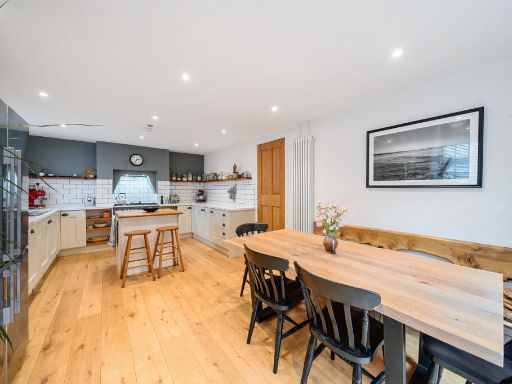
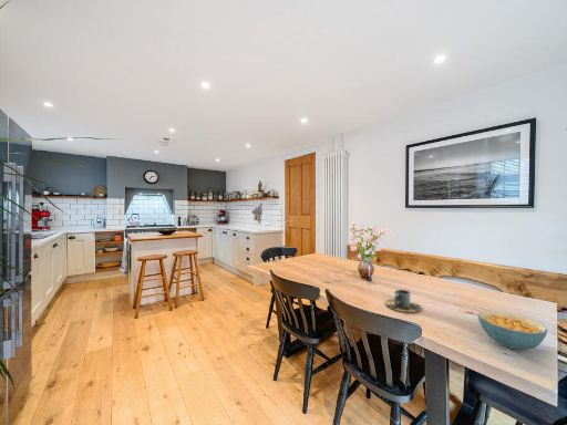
+ cereal bowl (509, 333)
+ cup (402, 298)
